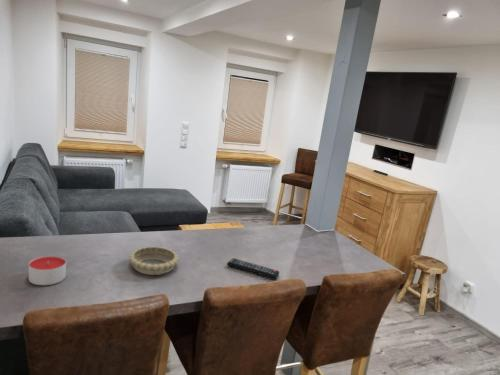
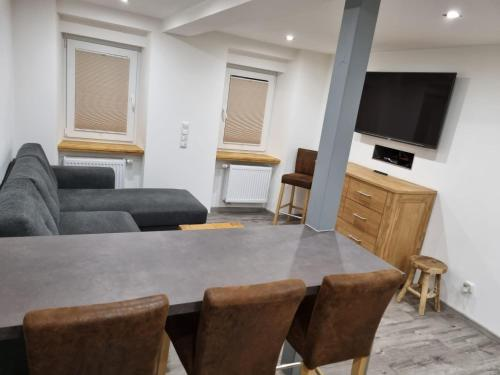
- remote control (252, 268)
- candle (47, 269)
- decorative bowl (154, 258)
